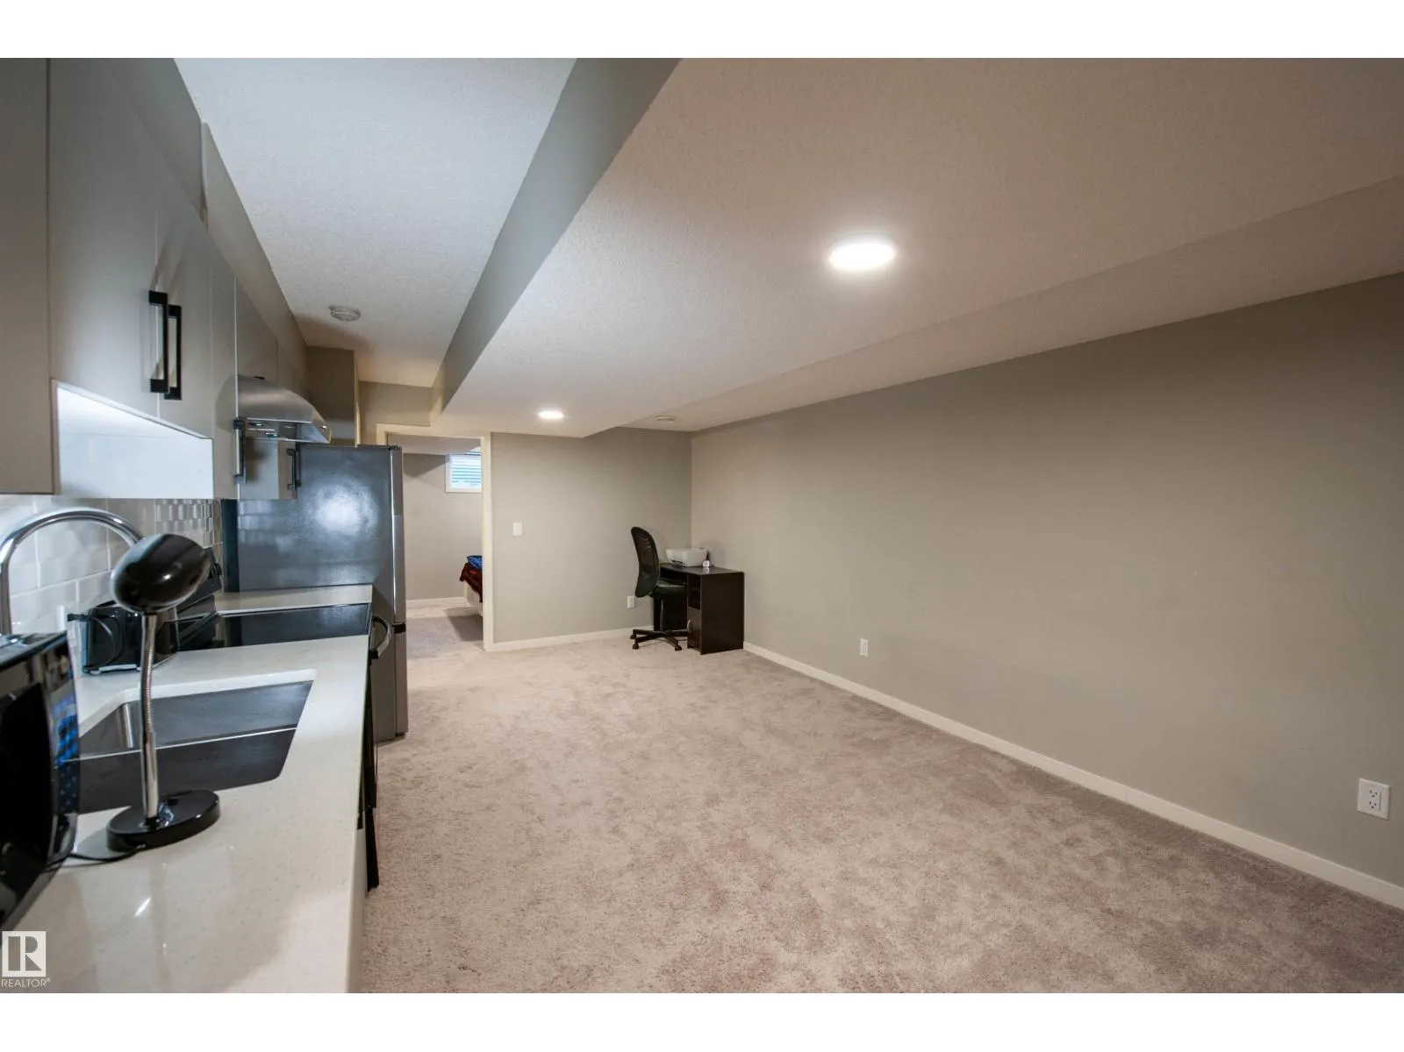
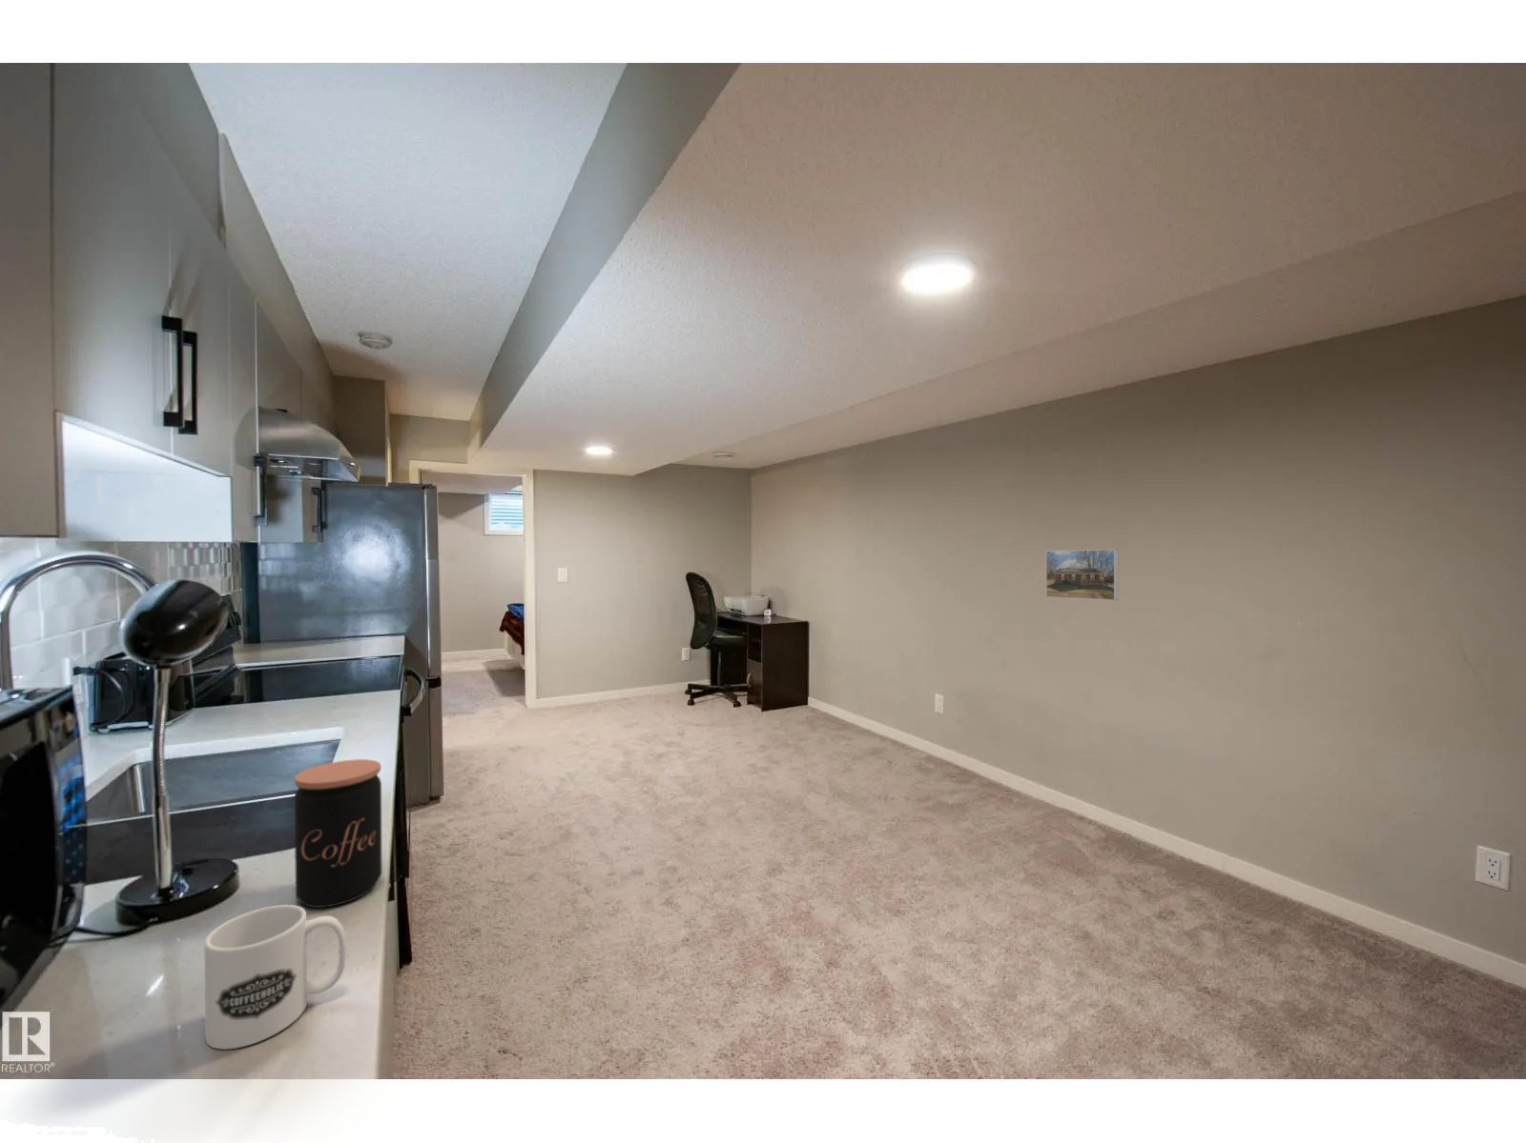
+ coffee jar (339, 830)
+ mug (280, 965)
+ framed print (1080, 574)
